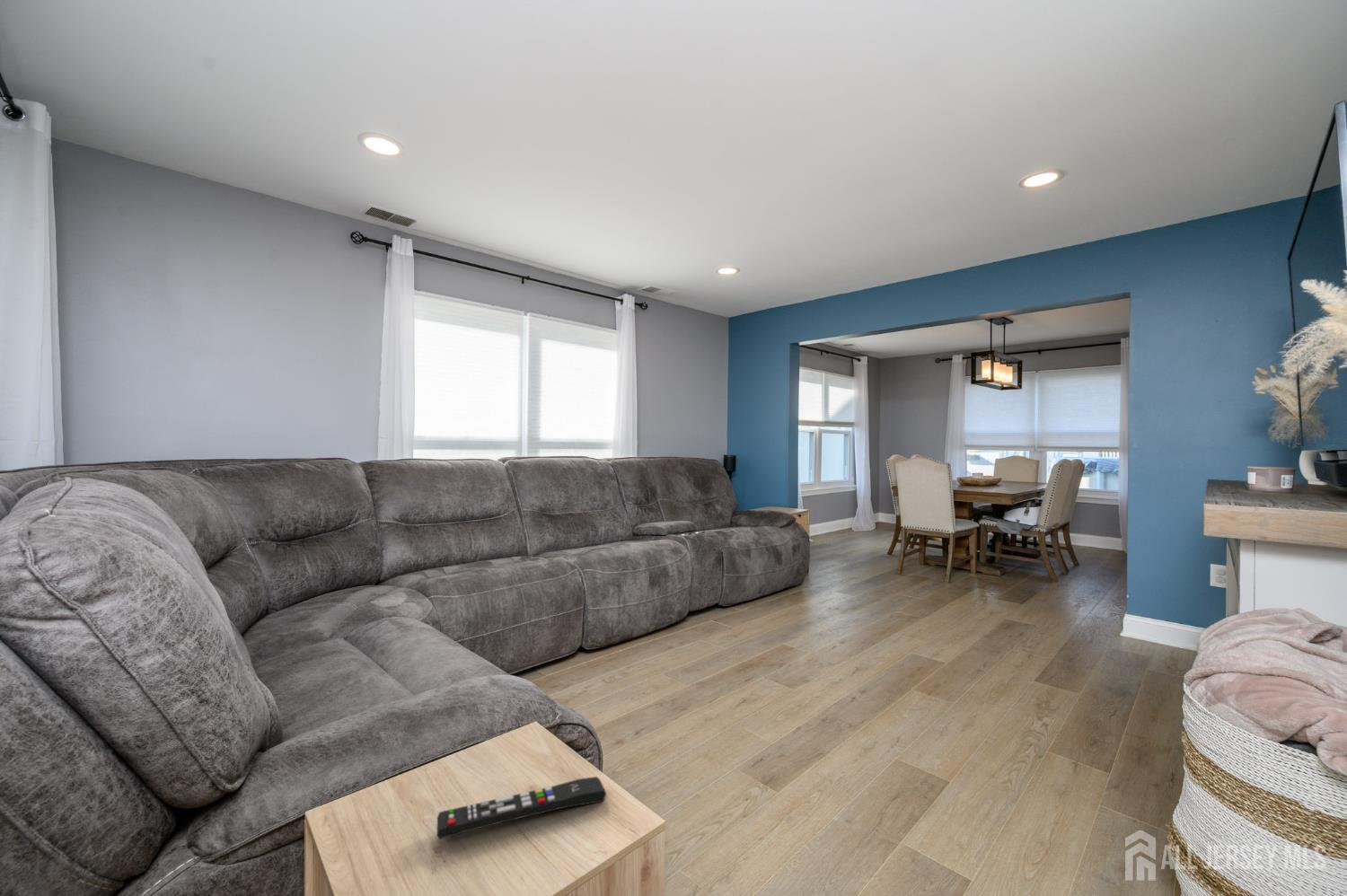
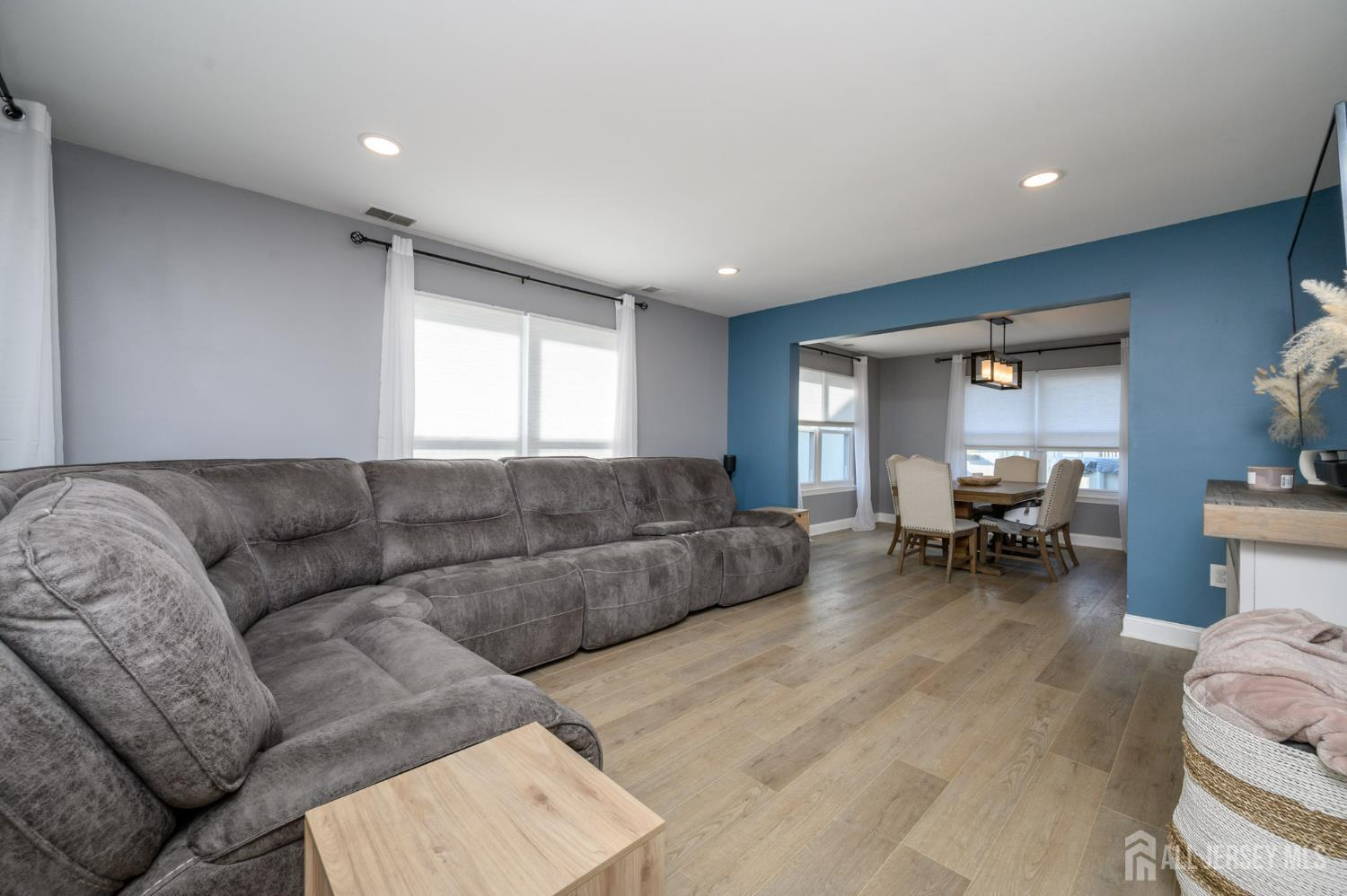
- remote control (524, 805)
